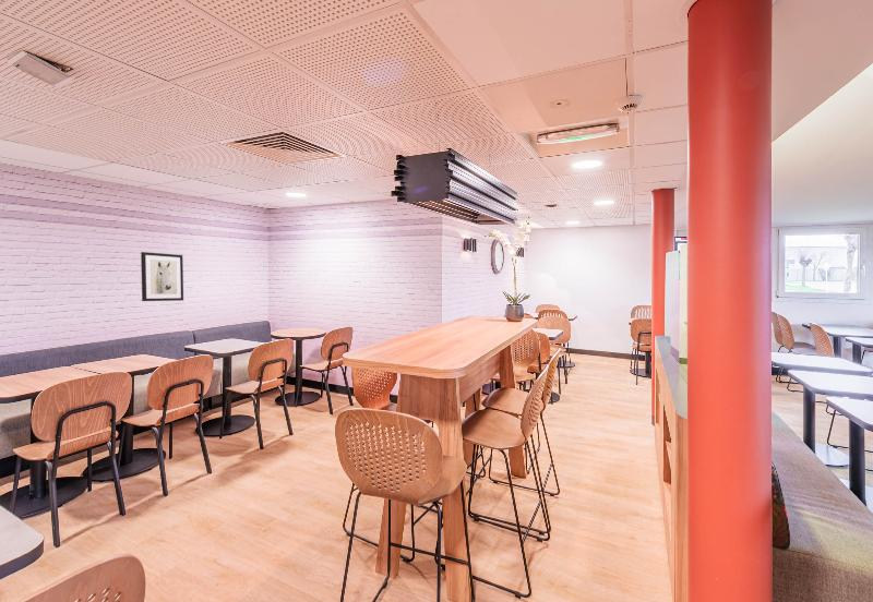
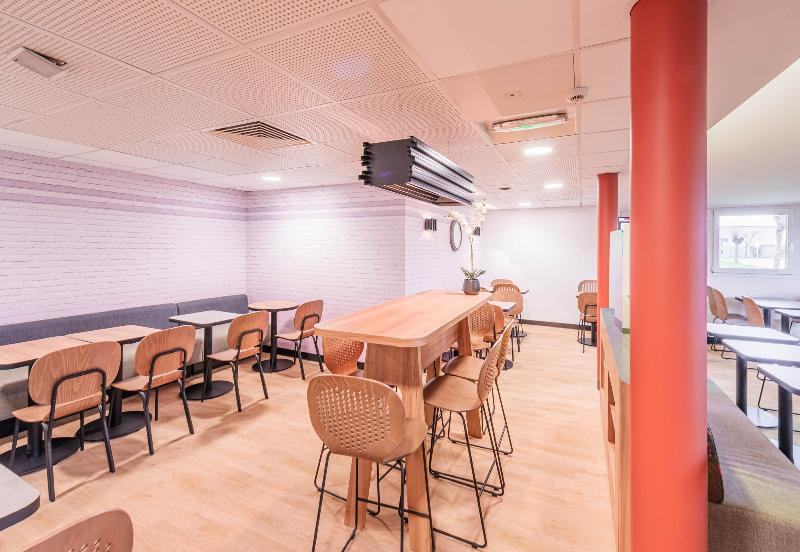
- wall art (163, 277)
